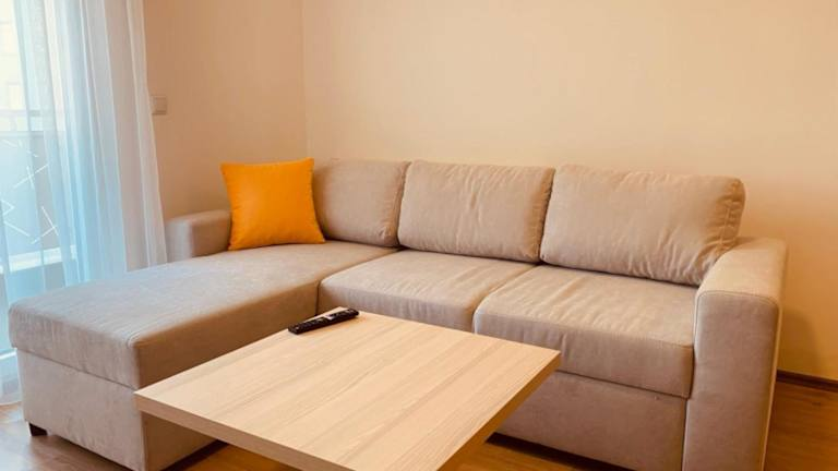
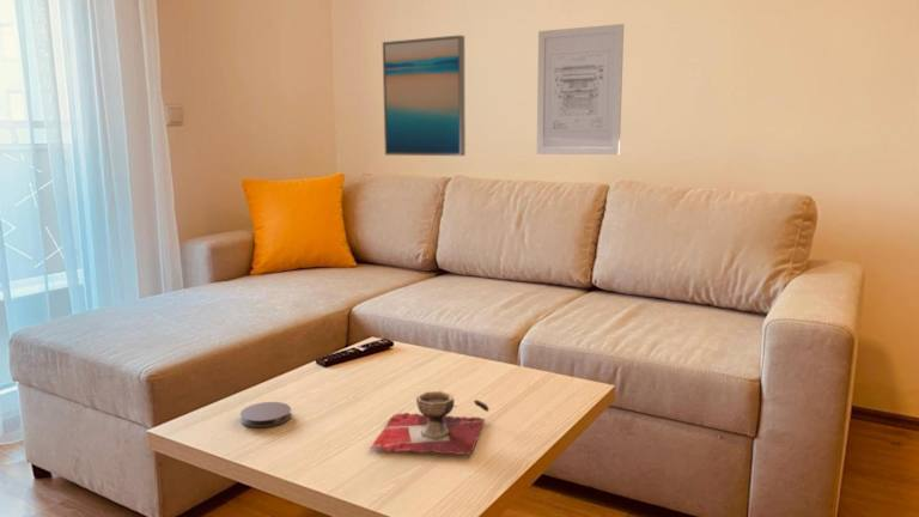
+ wall art (422, 97)
+ coaster (266, 414)
+ wall art (578, 91)
+ decorative bowl (431, 415)
